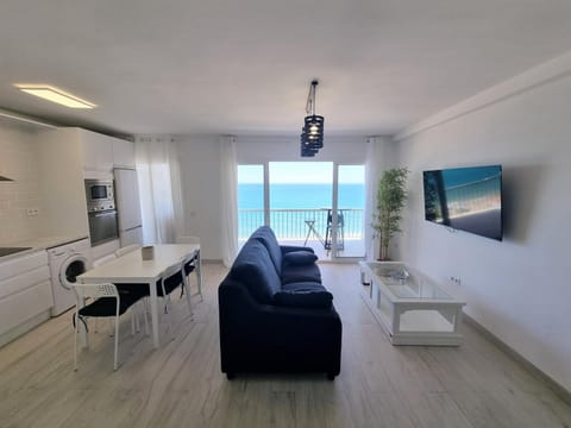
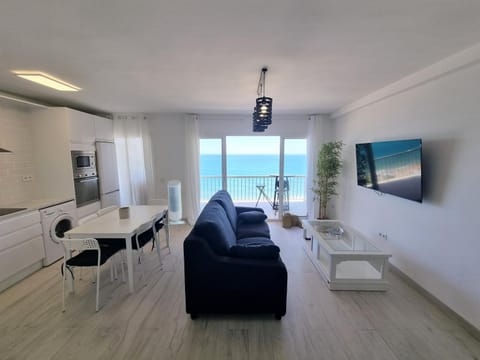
+ woven basket (292, 218)
+ air purifier (174, 201)
